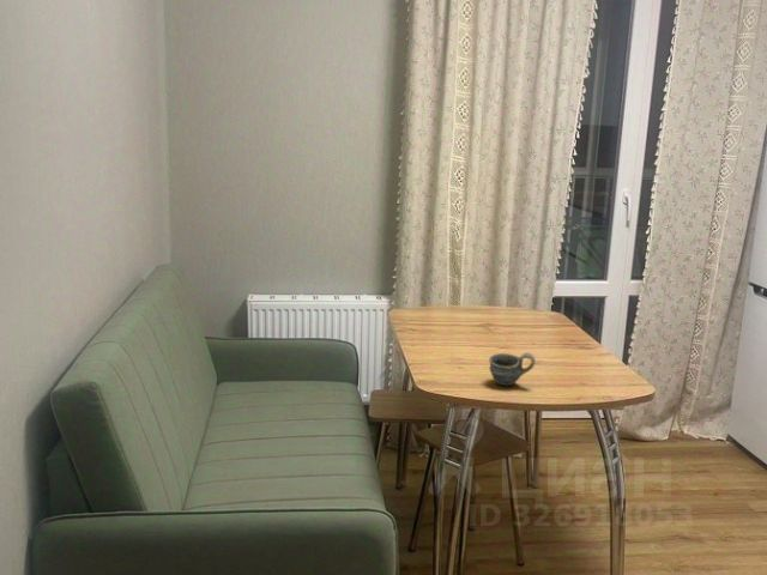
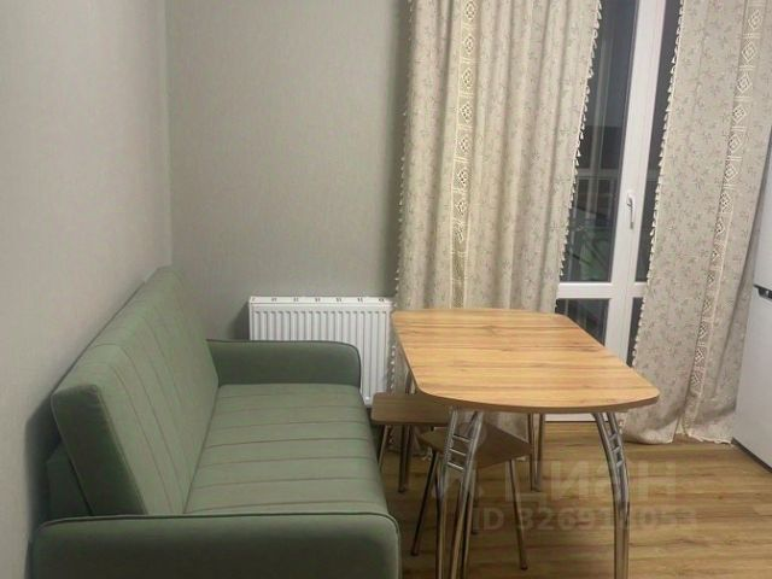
- cup (508, 368)
